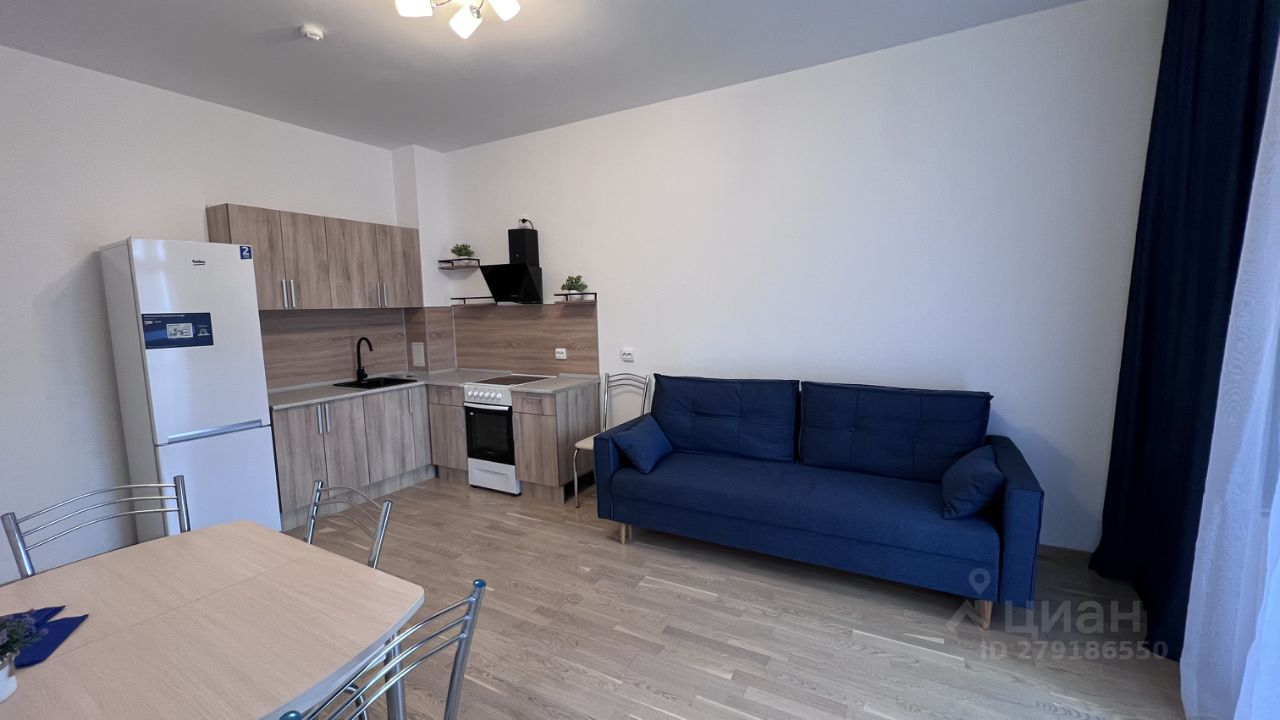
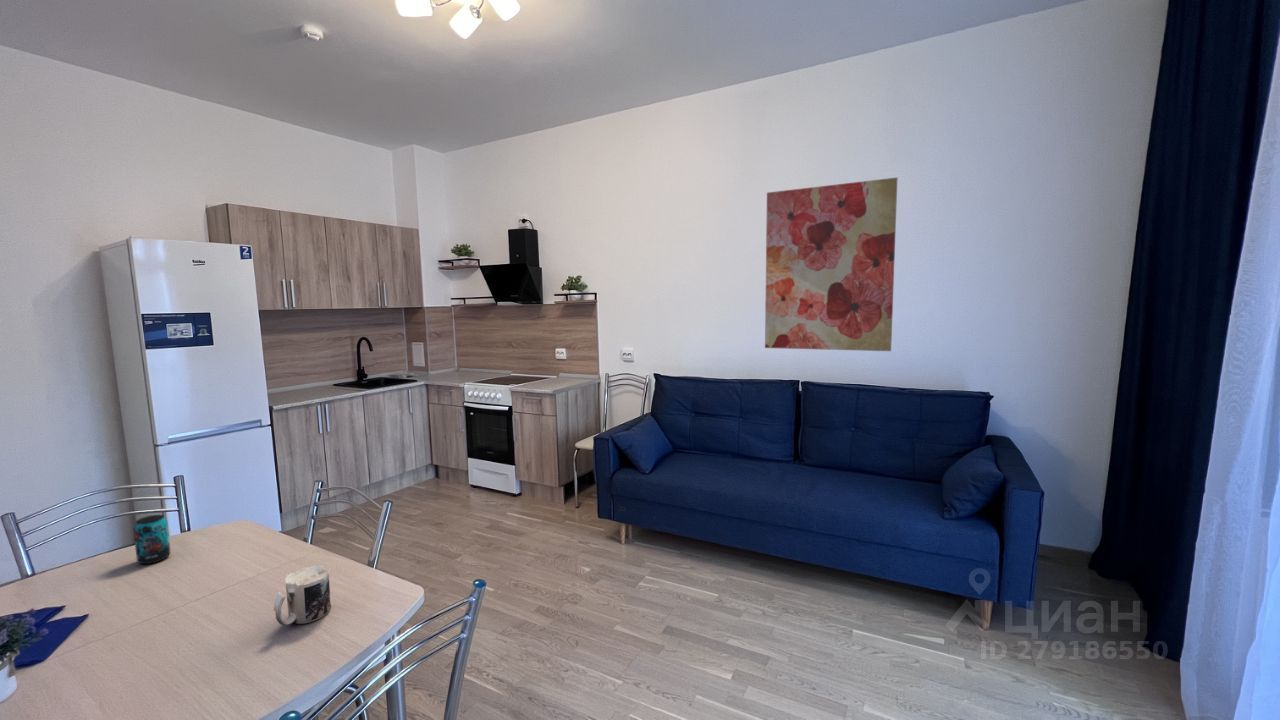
+ mug (300, 597)
+ beverage can (152, 539)
+ wall art (826, 268)
